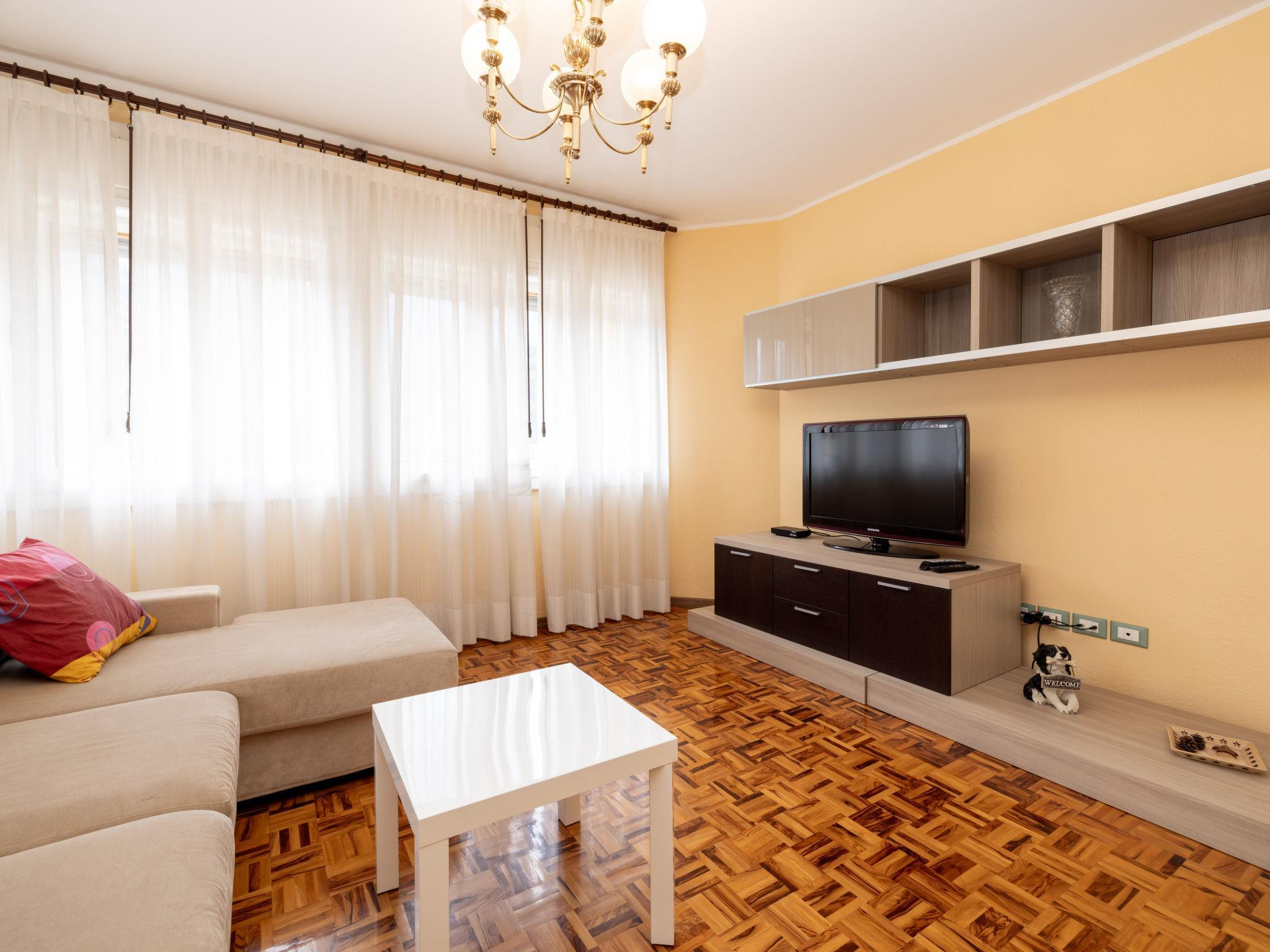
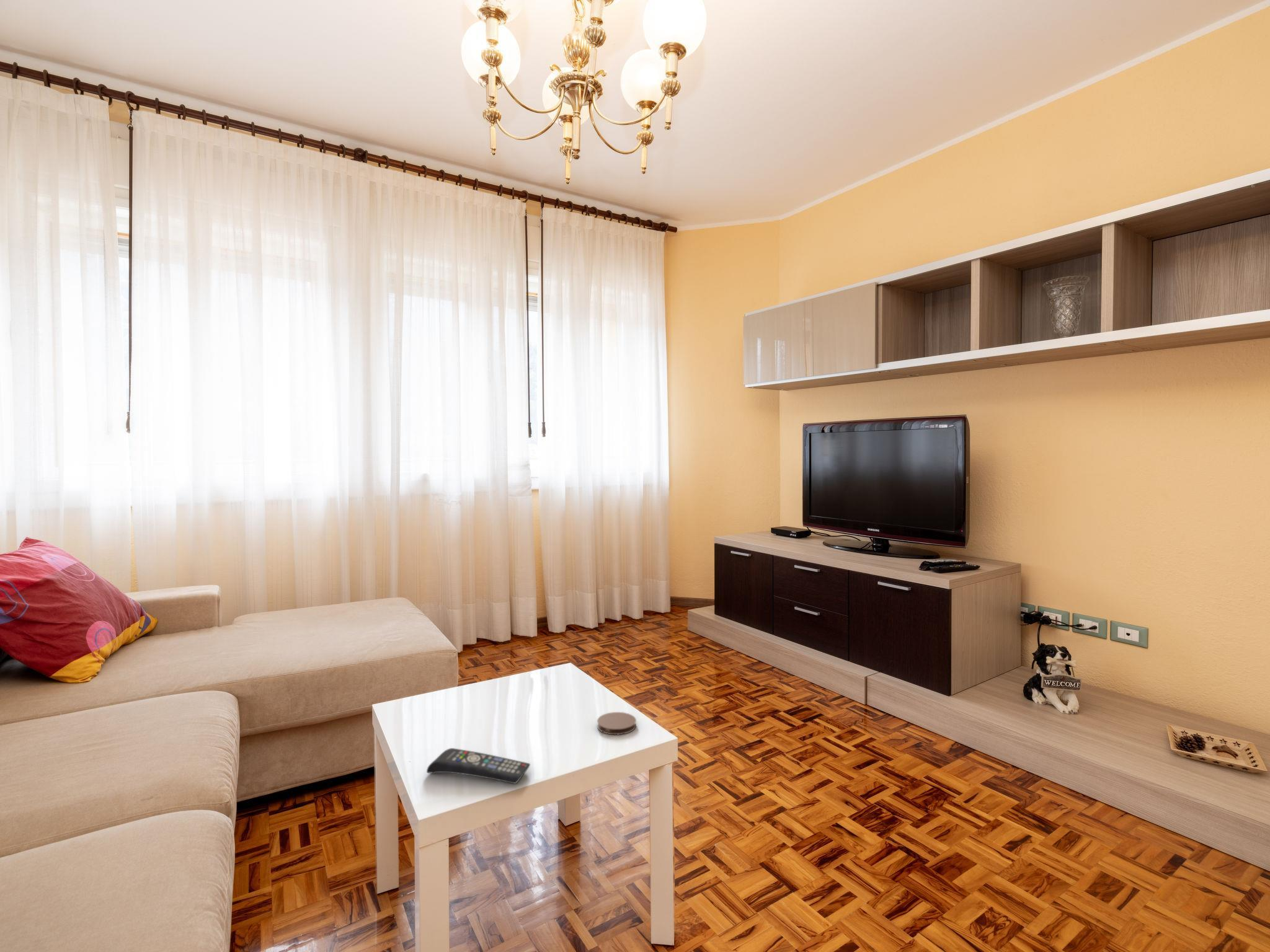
+ coaster (616, 723)
+ remote control (478, 765)
